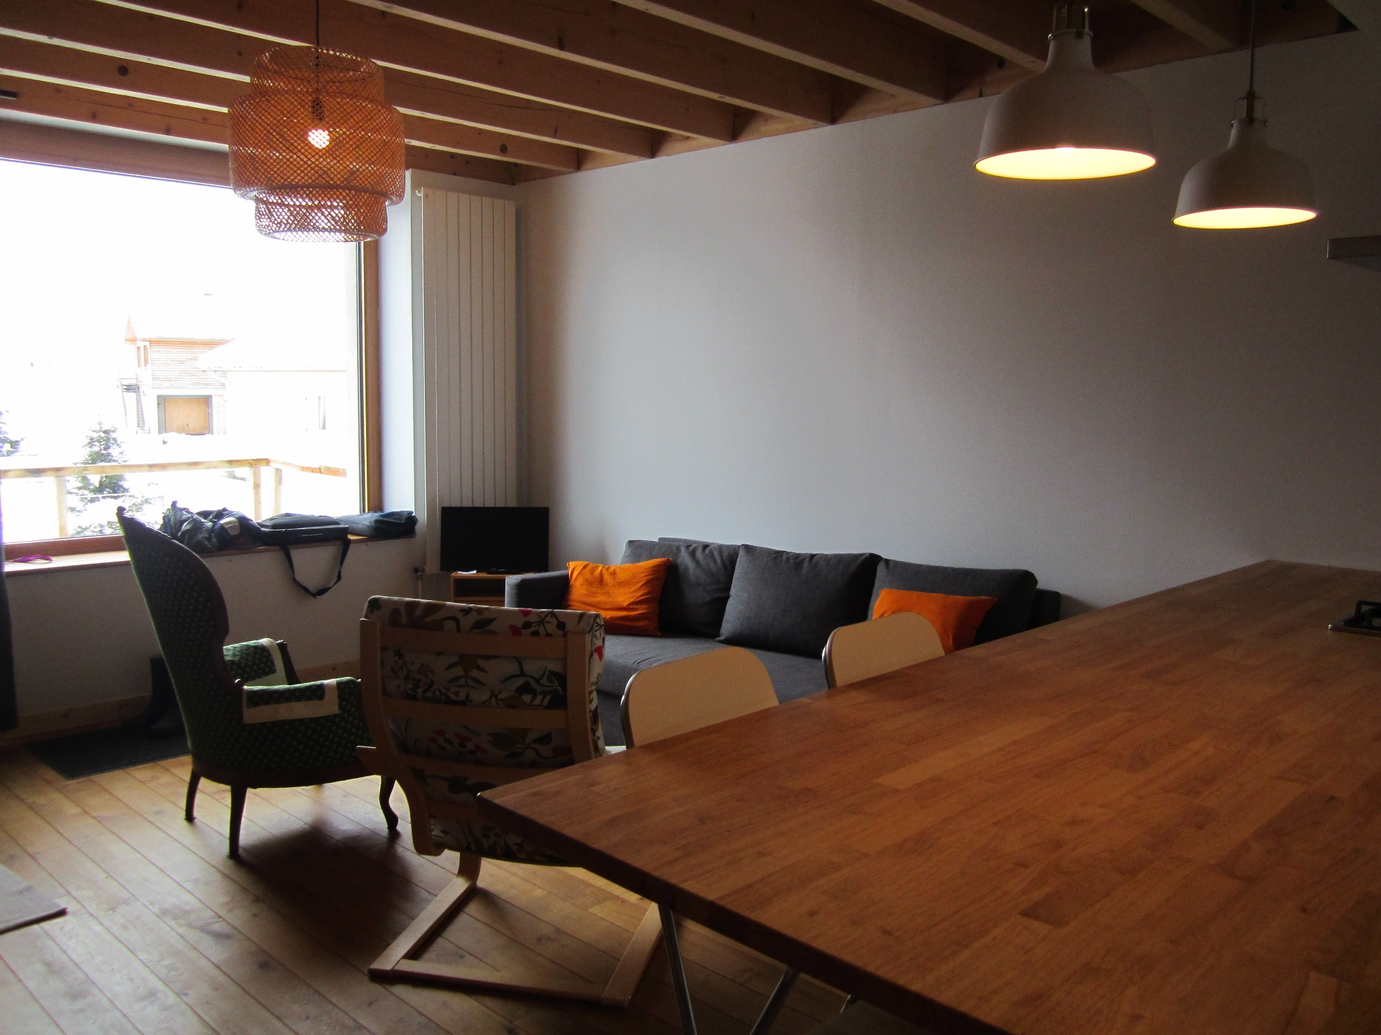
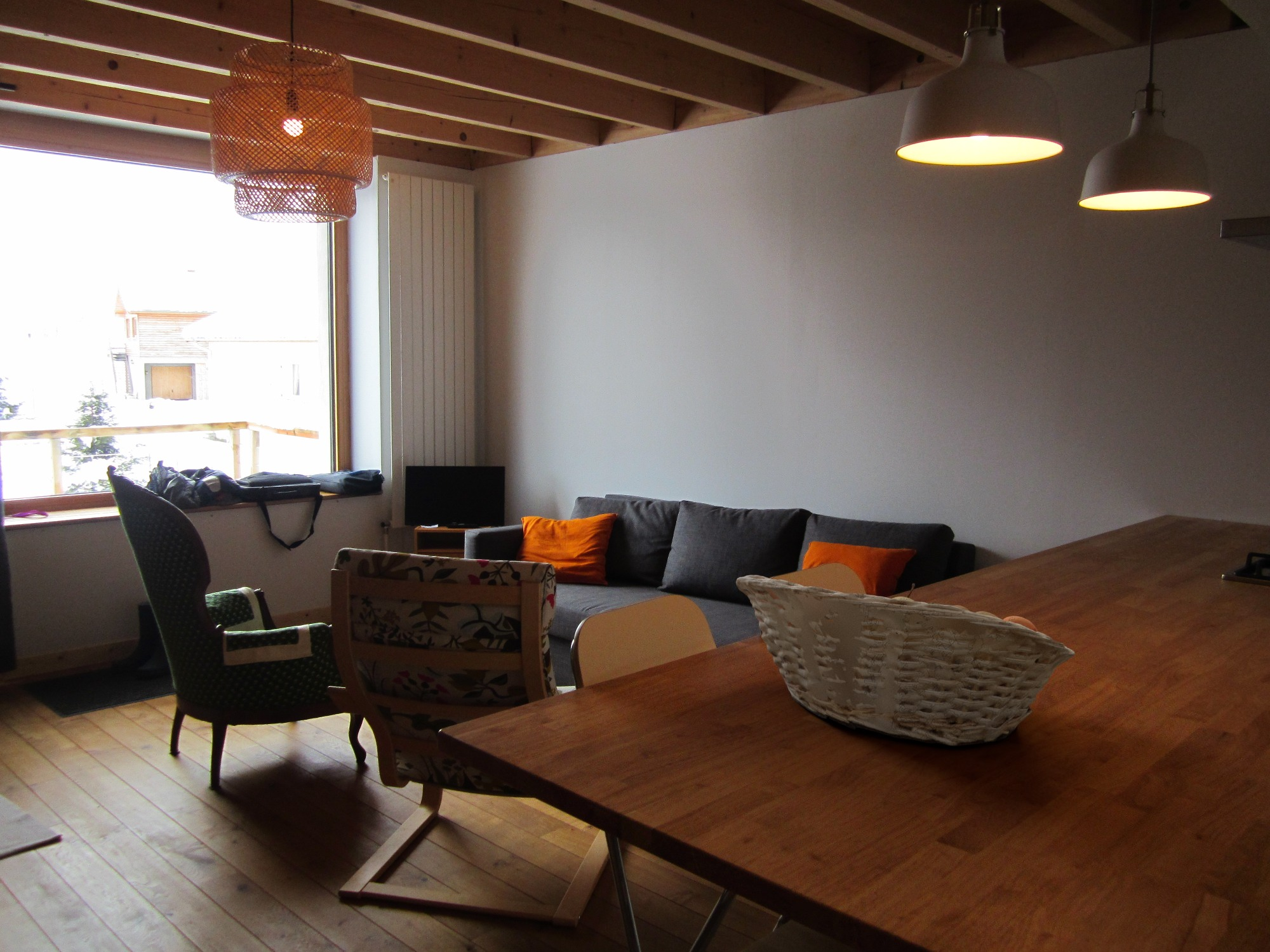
+ fruit basket (893, 642)
